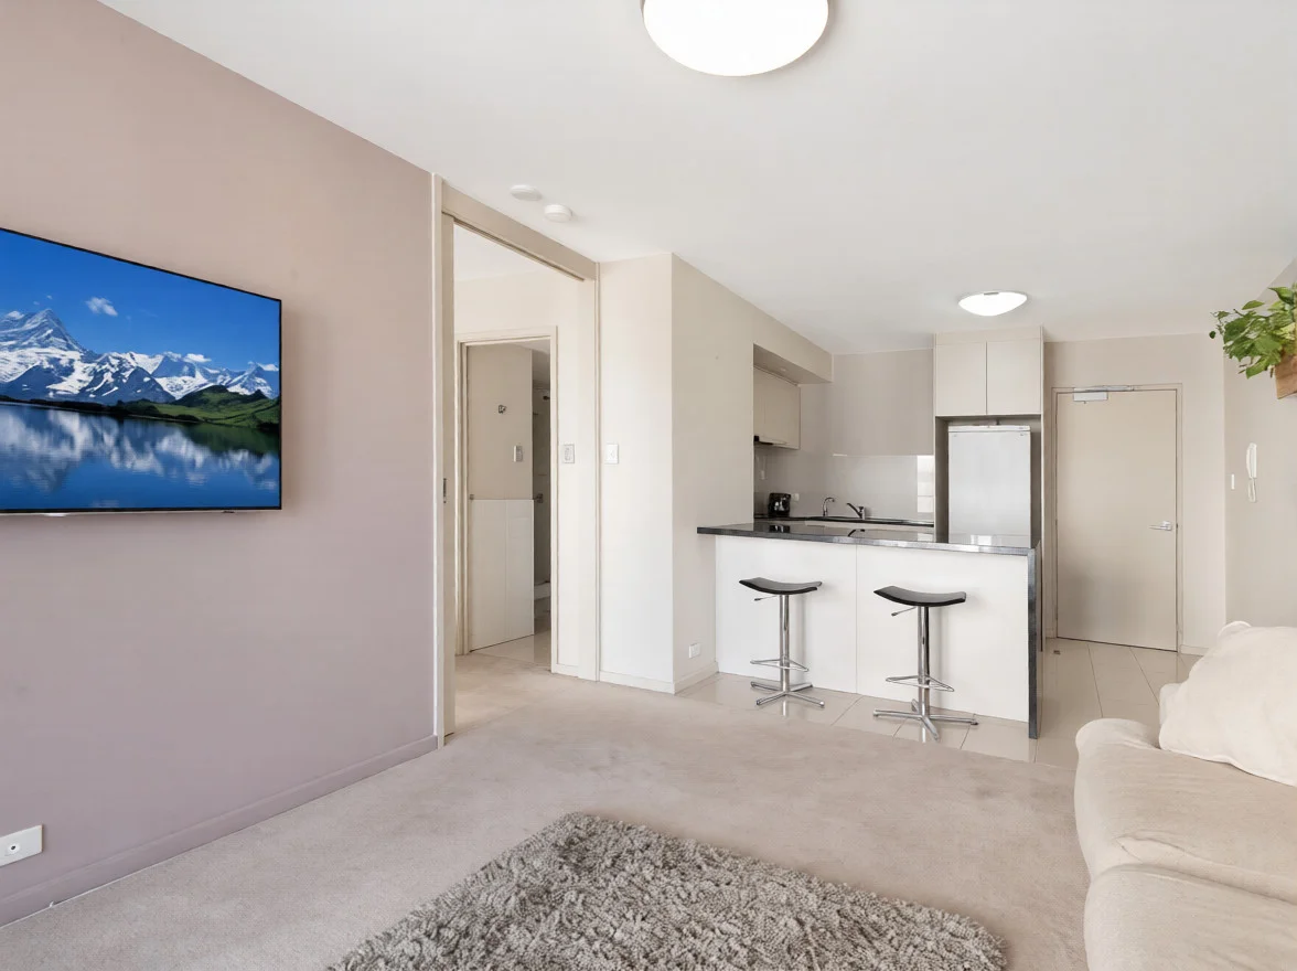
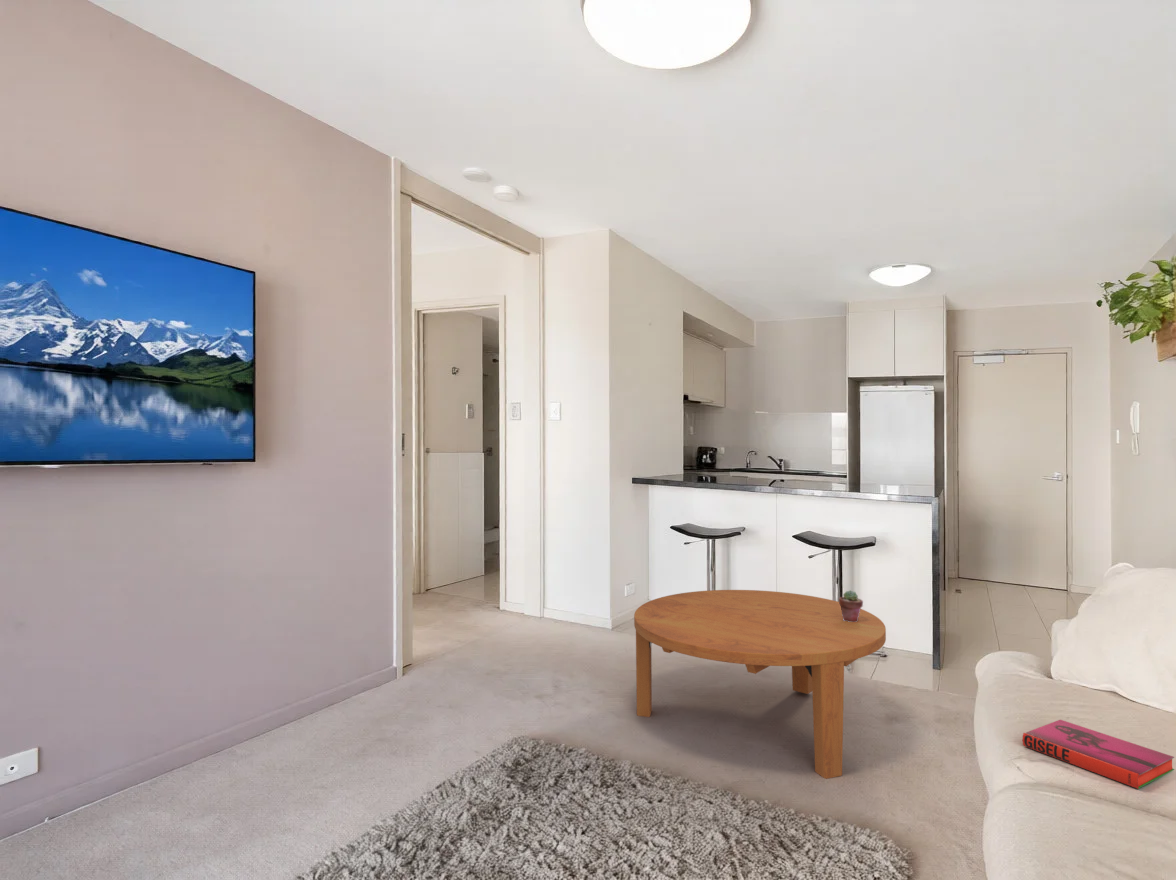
+ coffee table (755, 669)
+ potted succulent (850, 604)
+ hardback book (1095, 751)
